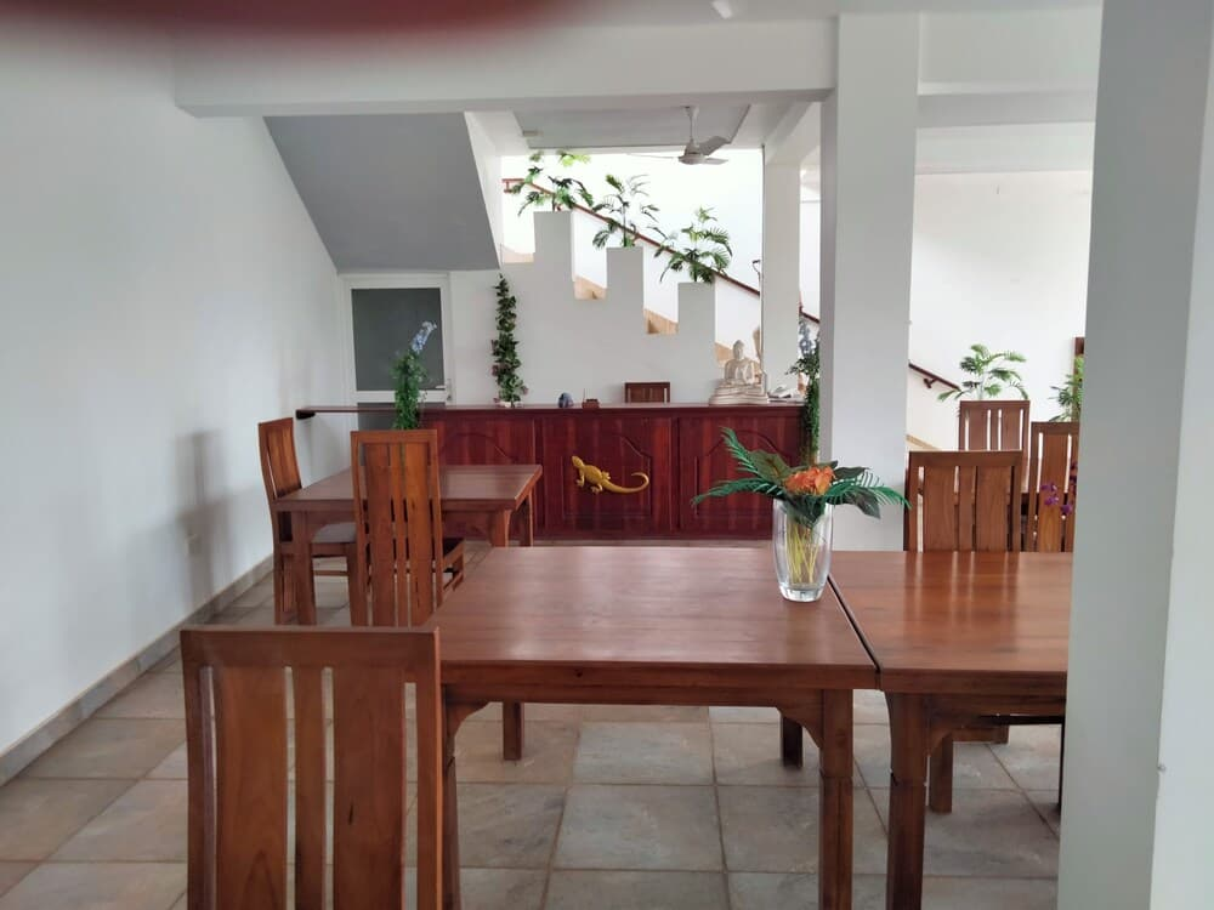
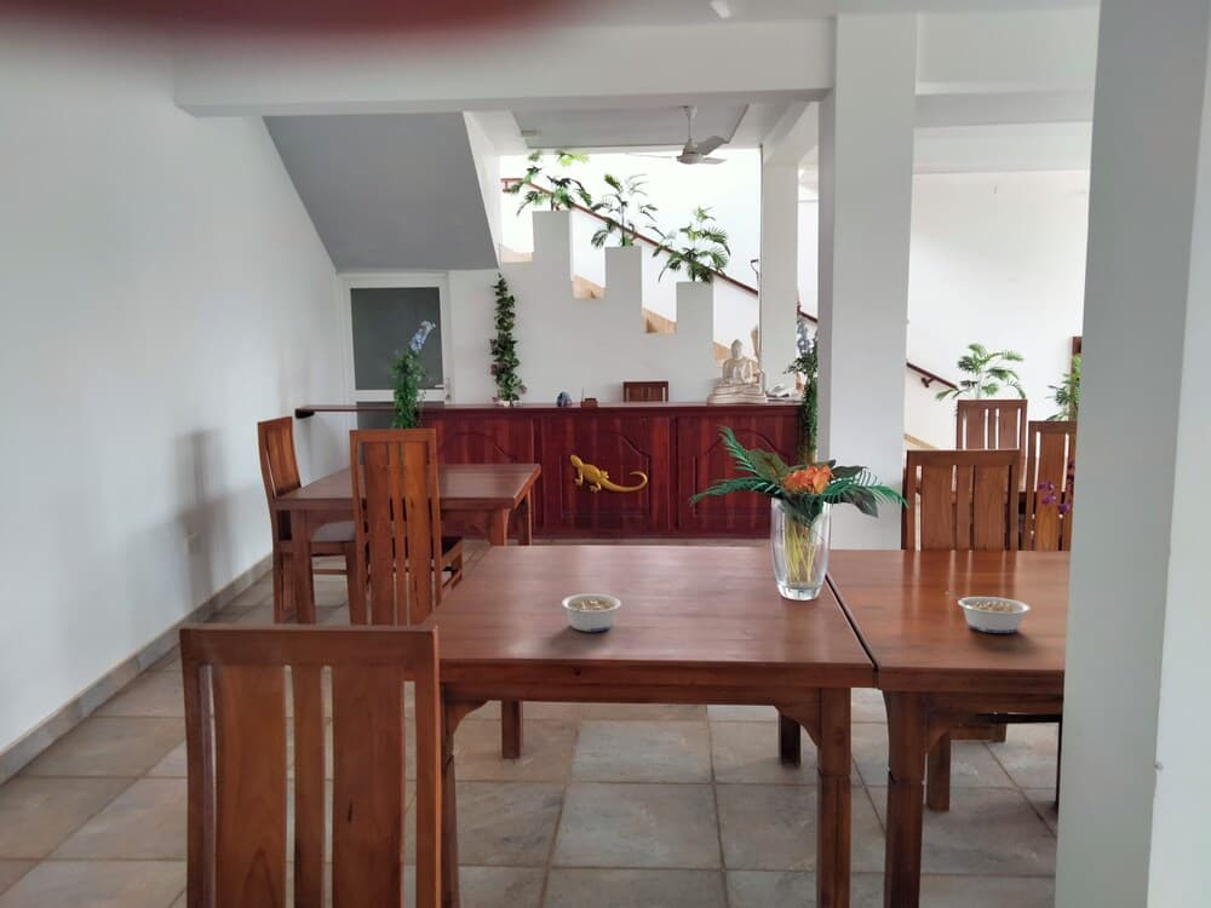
+ legume (591, 611)
+ legume (991, 613)
